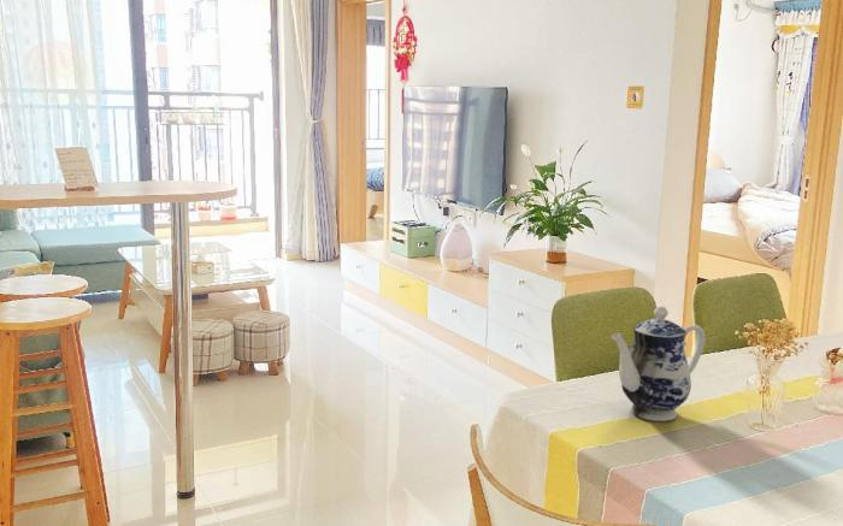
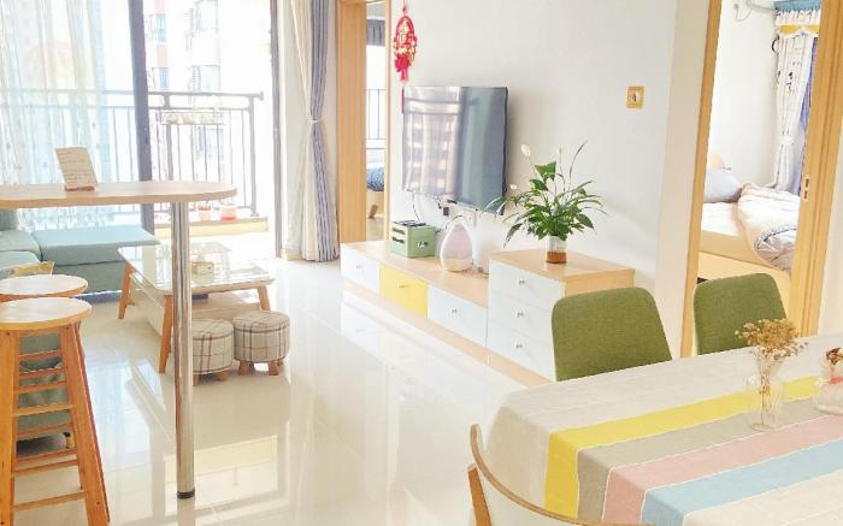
- teapot (656, 360)
